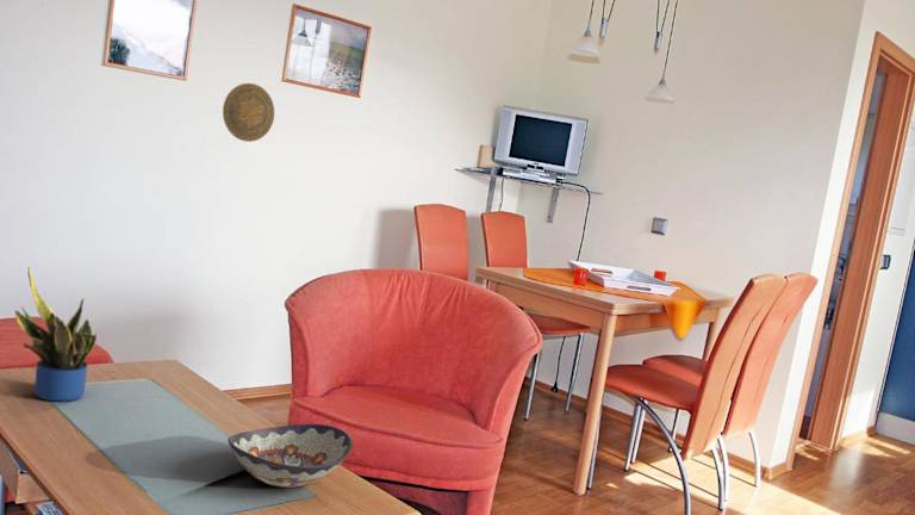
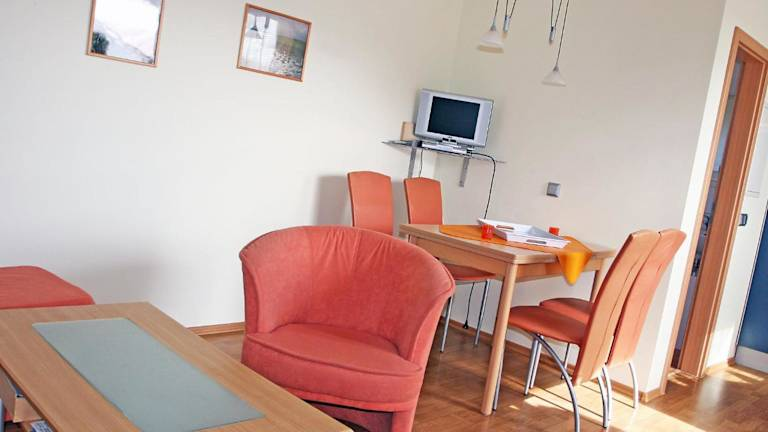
- decorative bowl (290, 458)
- decorative plate (250, 112)
- potted plant (49, 334)
